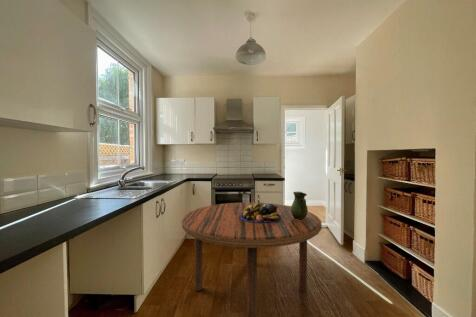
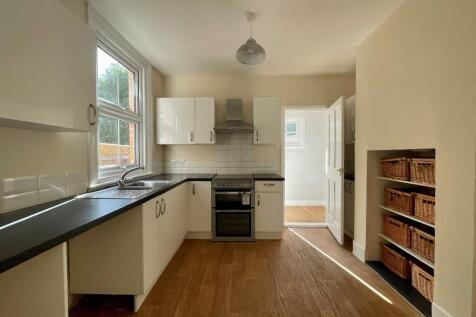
- pitcher (299, 205)
- dining table (250, 252)
- fruit bowl (260, 210)
